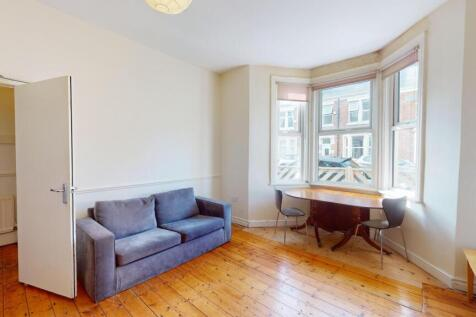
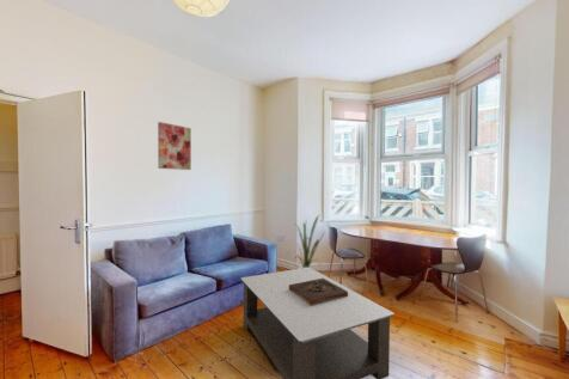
+ wall art (175, 147)
+ coffee table (305, 319)
+ house plant (306, 249)
+ wooden tray (317, 287)
